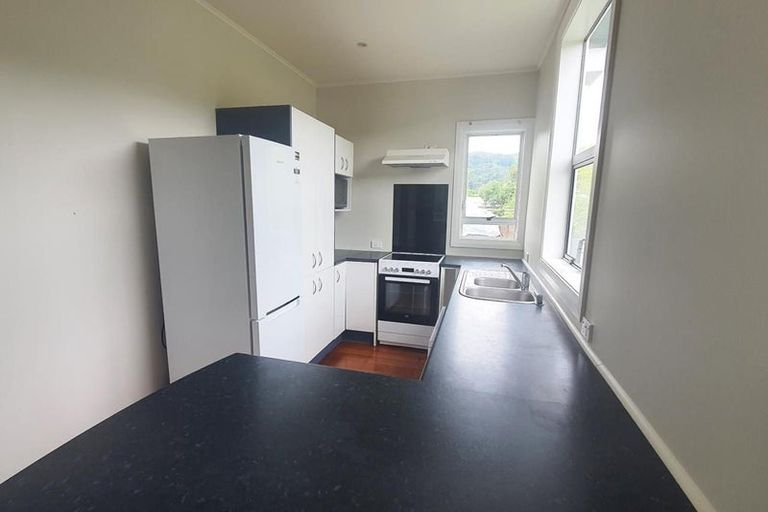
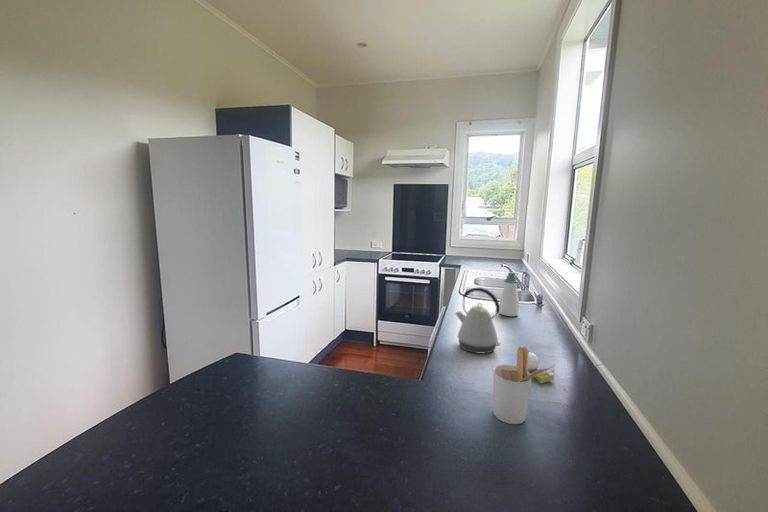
+ utensil holder (520, 387)
+ kettle (477, 317)
+ soap bottle (509, 293)
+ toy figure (535, 365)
